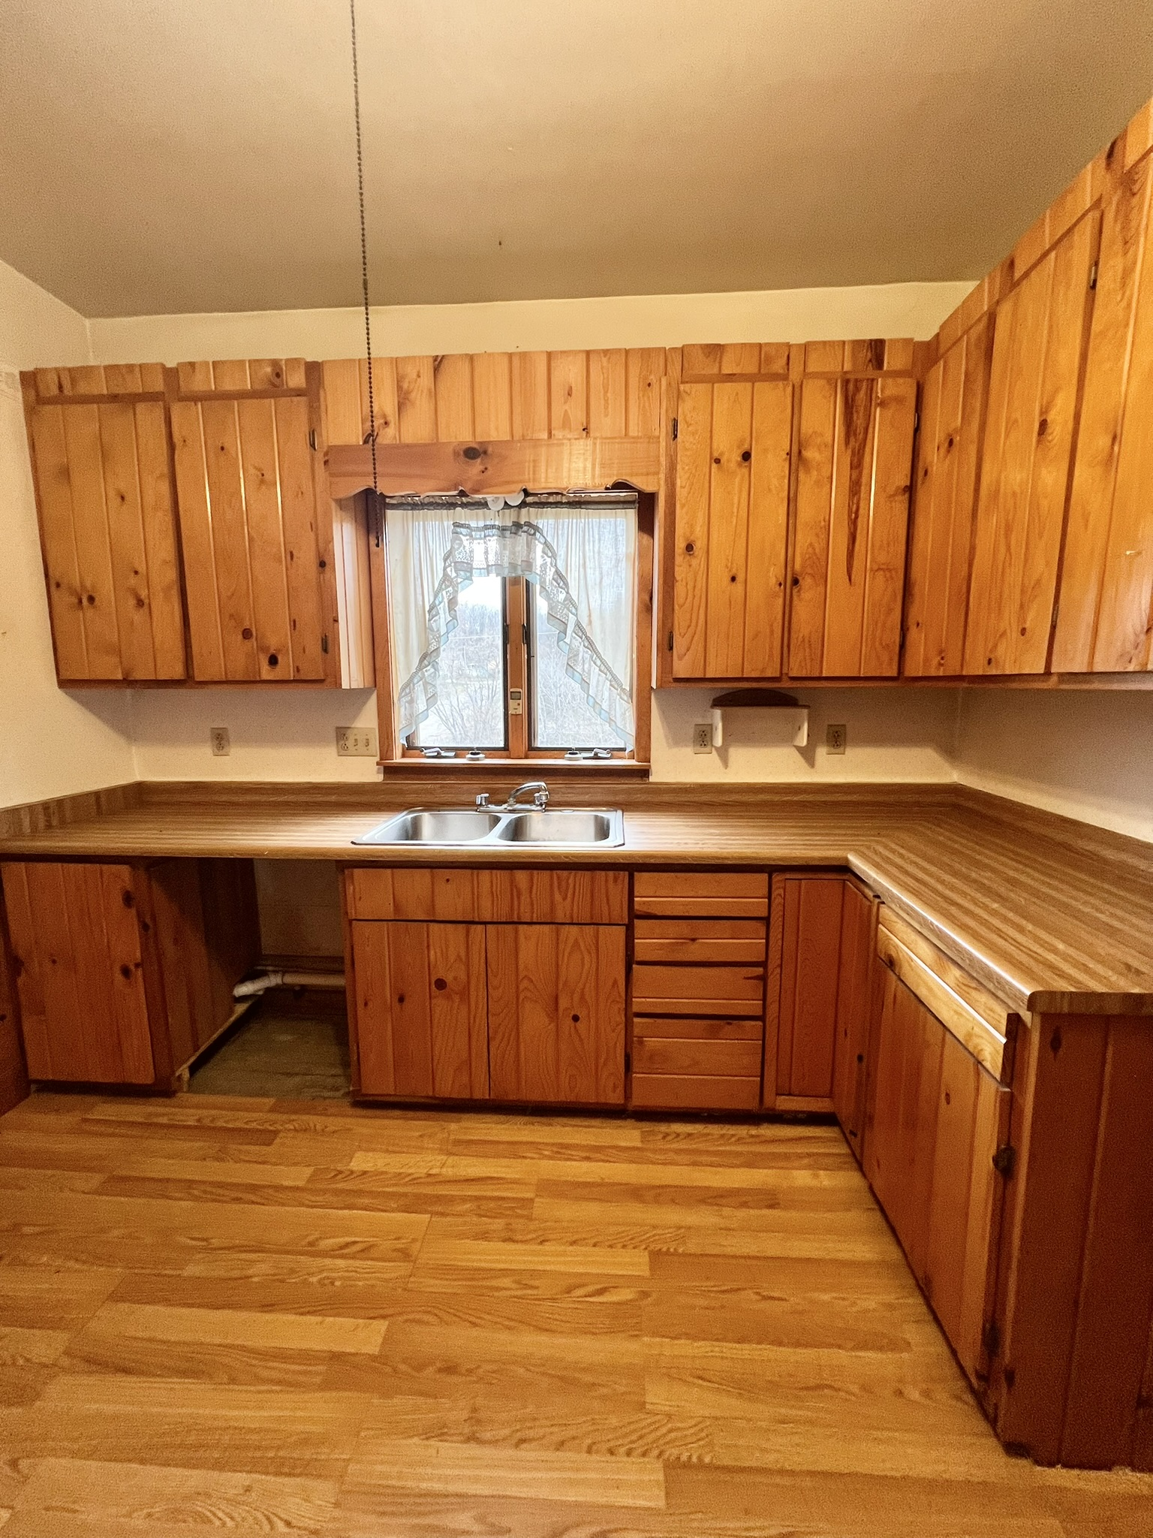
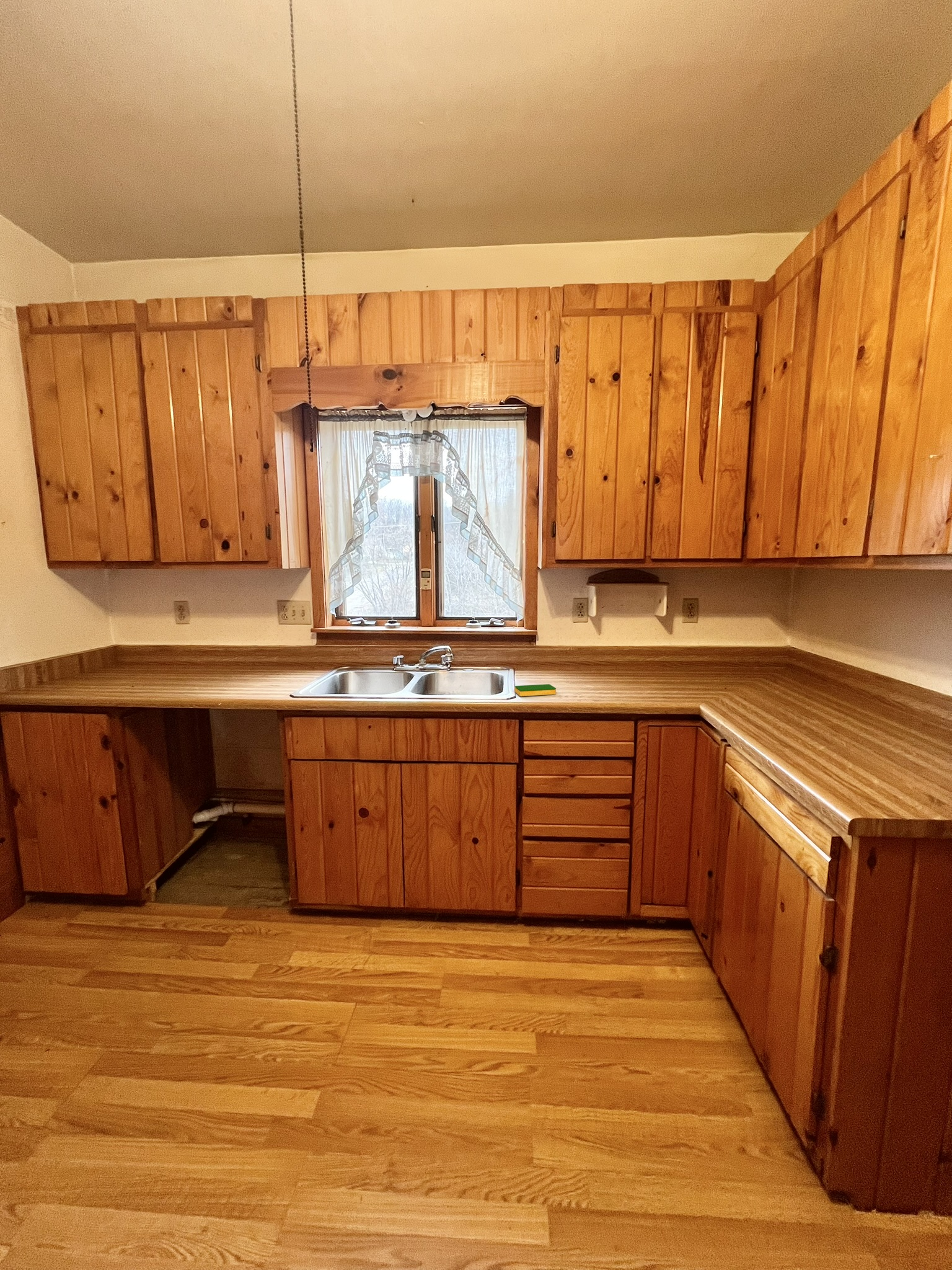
+ dish sponge (535, 690)
